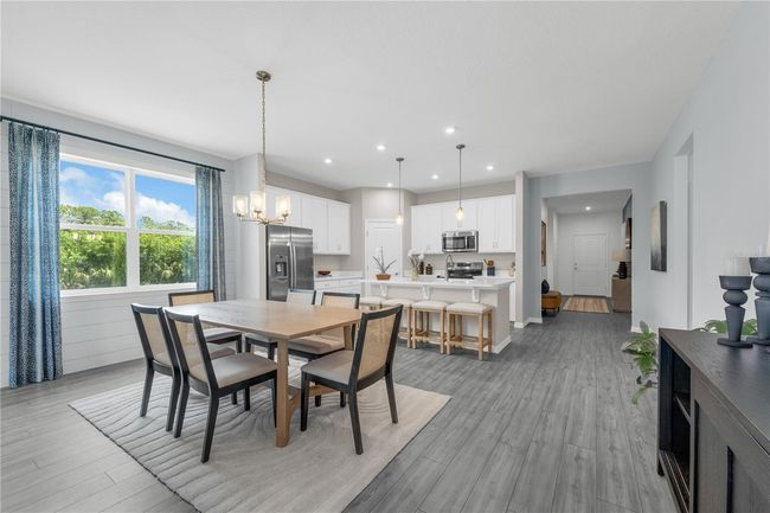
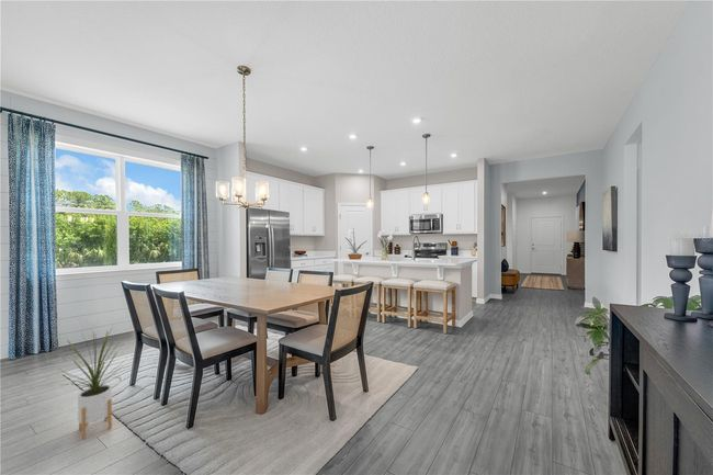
+ house plant (94, 378)
